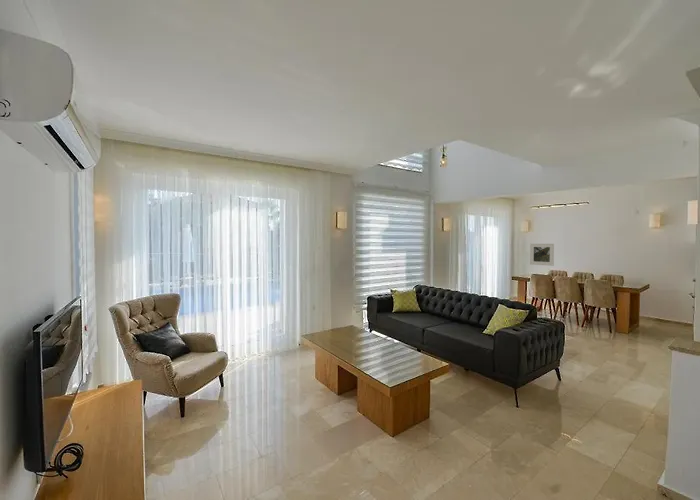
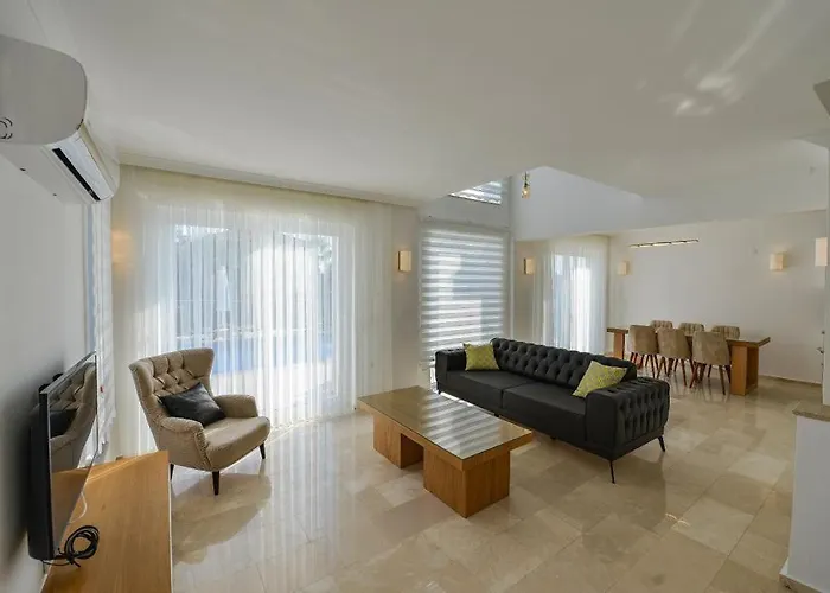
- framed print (541, 254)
